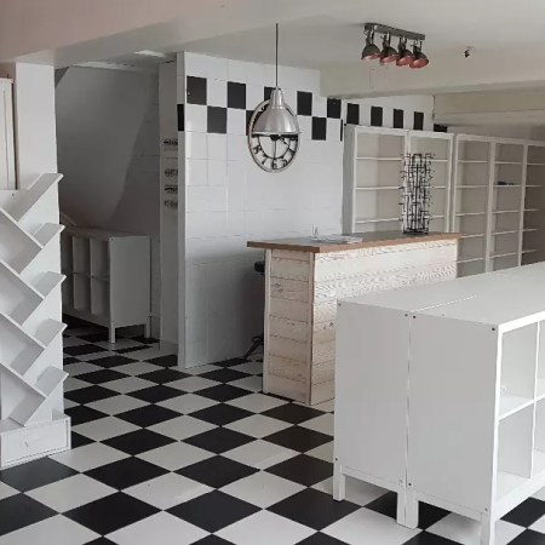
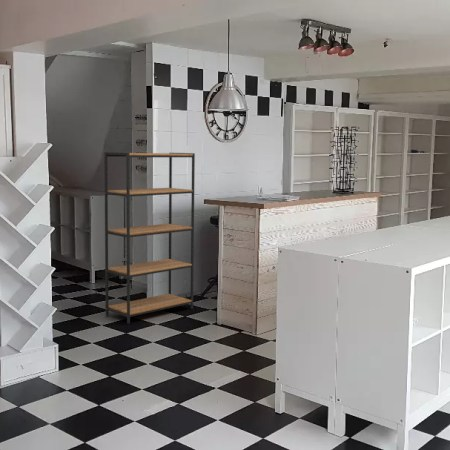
+ bookshelf (150, 234)
